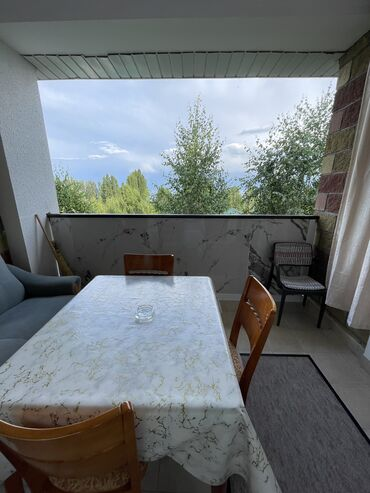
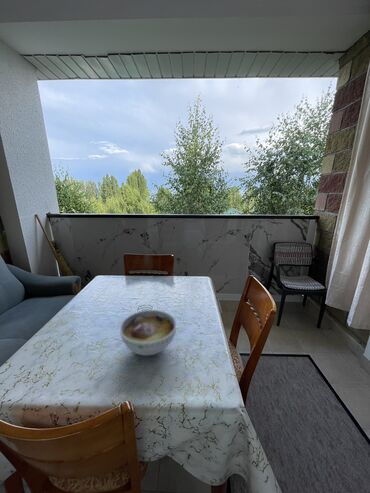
+ bowl (149, 336)
